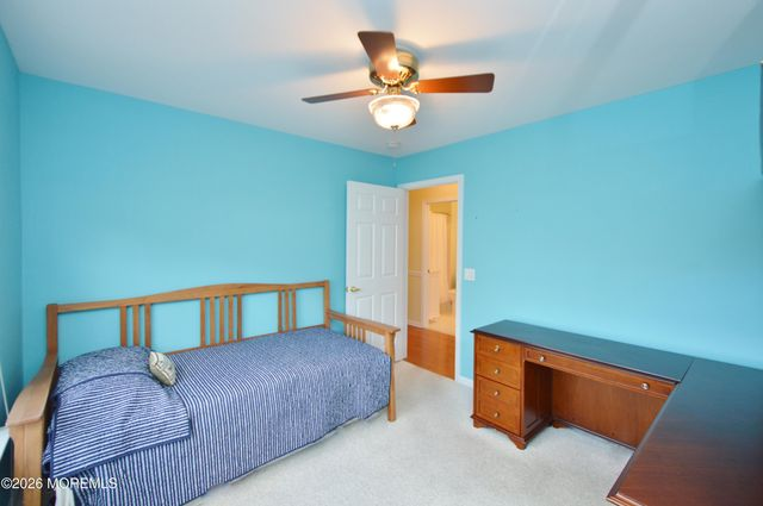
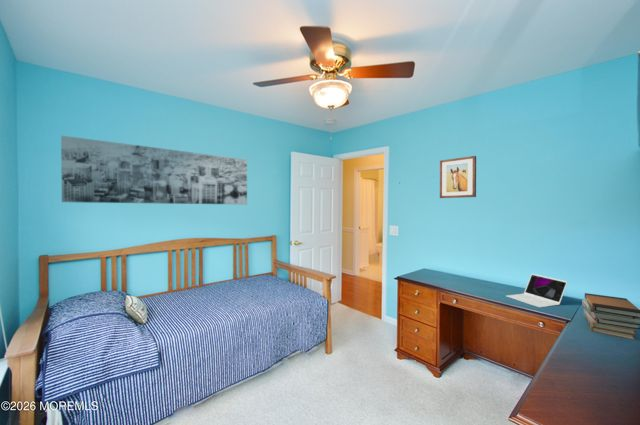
+ book stack (609, 314)
+ laptop (535, 288)
+ wall art (457, 178)
+ wall art (171, 176)
